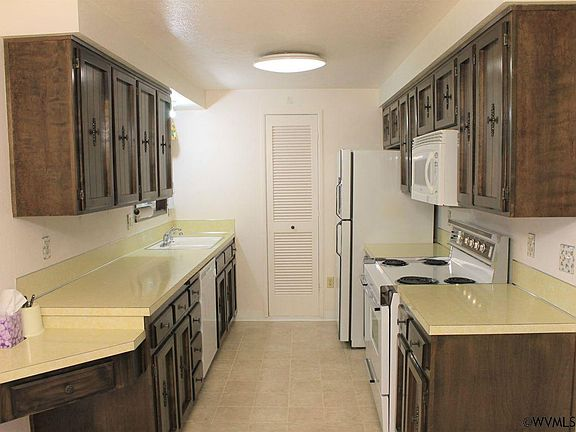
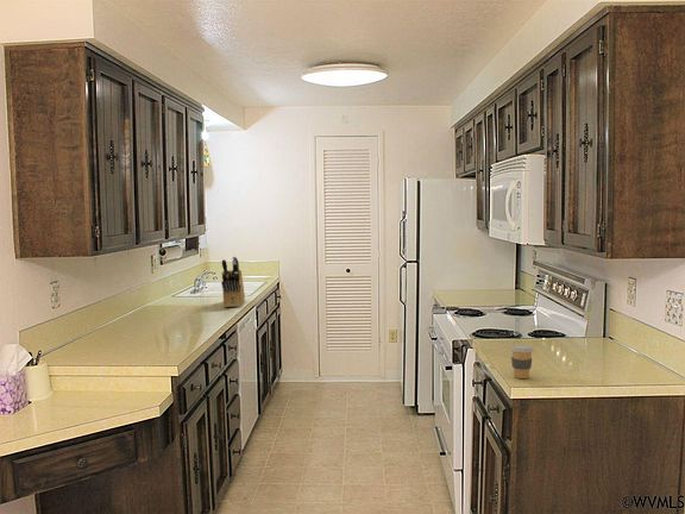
+ knife block (232, 280)
+ coffee cup (521, 361)
